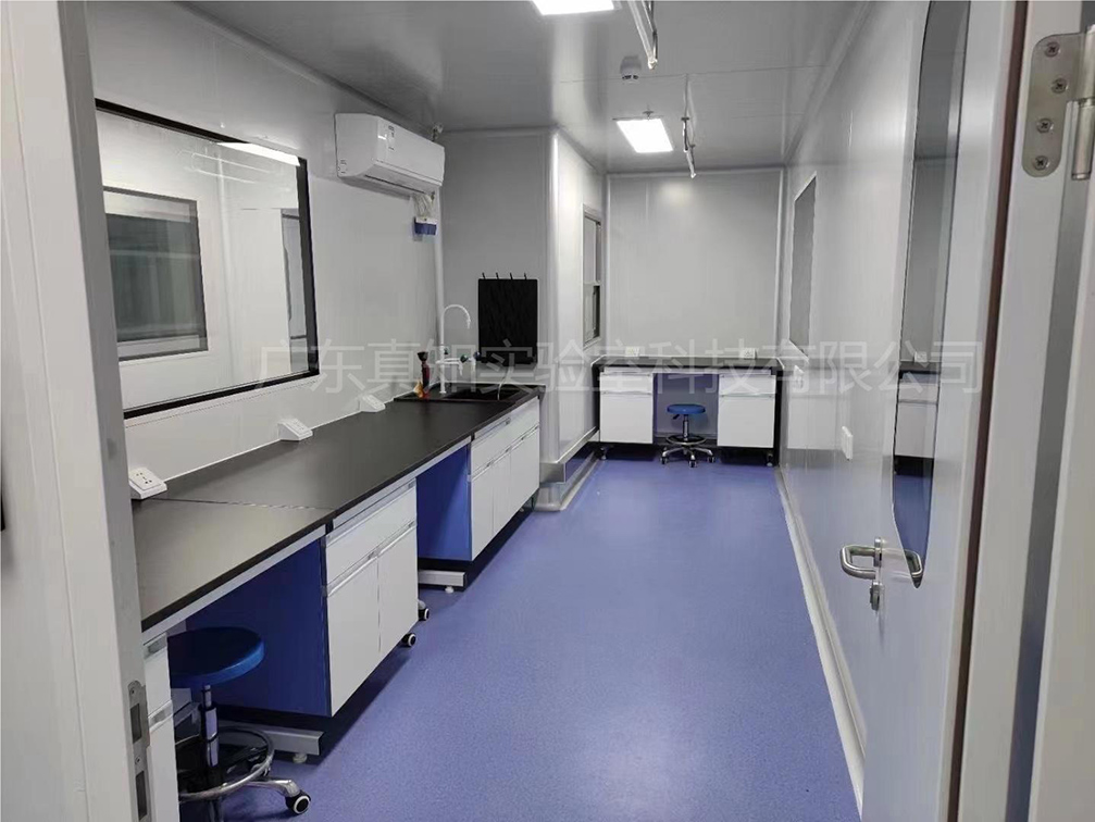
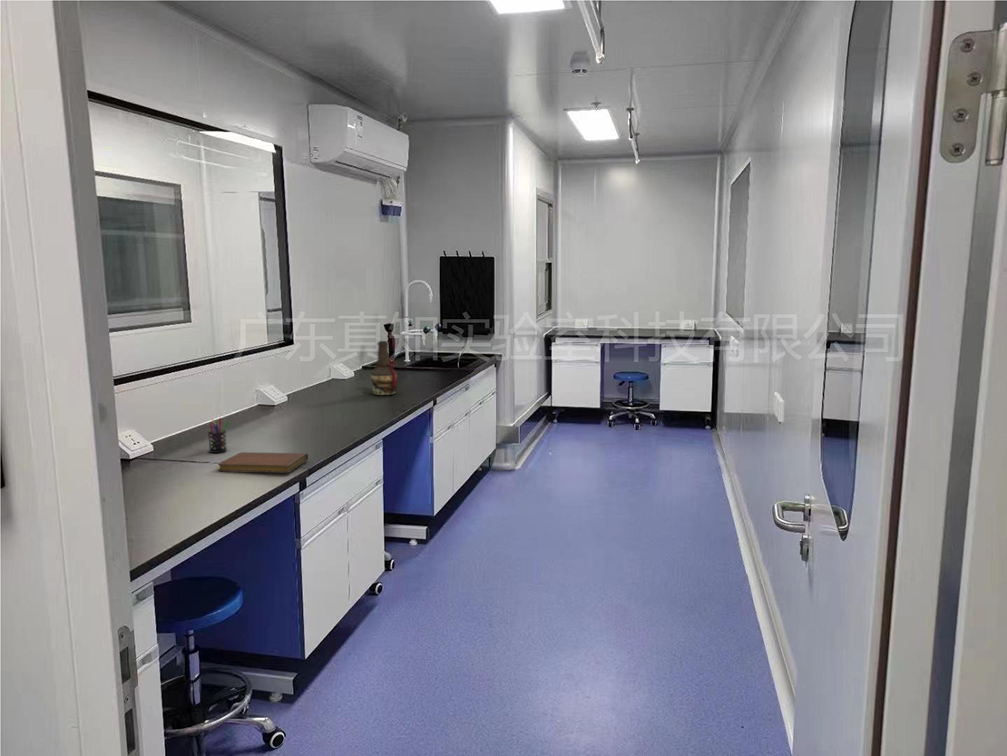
+ pen holder (219, 434)
+ notebook (264, 461)
+ bottle (384, 367)
